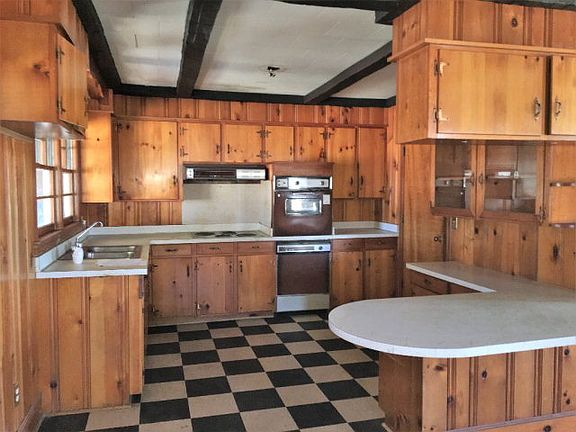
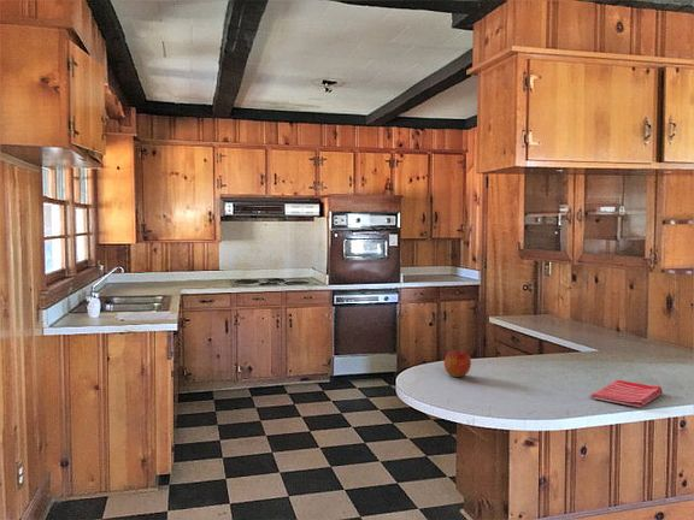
+ apple (457, 362)
+ dish towel (627, 391)
